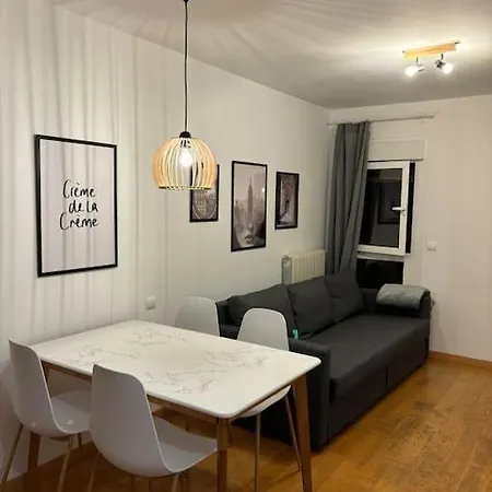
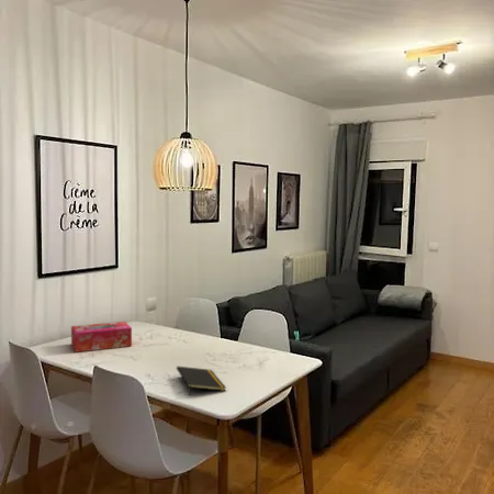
+ notepad (200, 378)
+ tissue box (101, 336)
